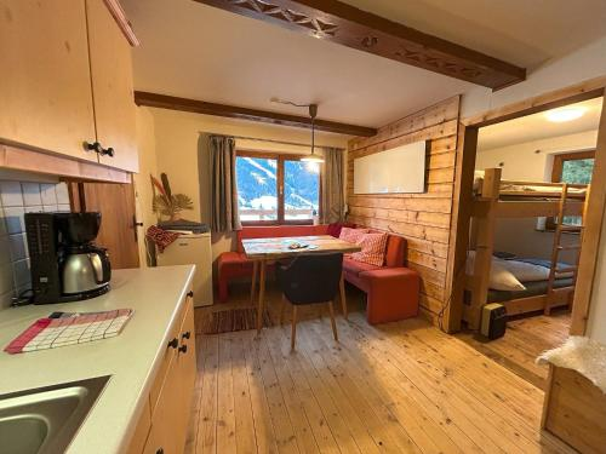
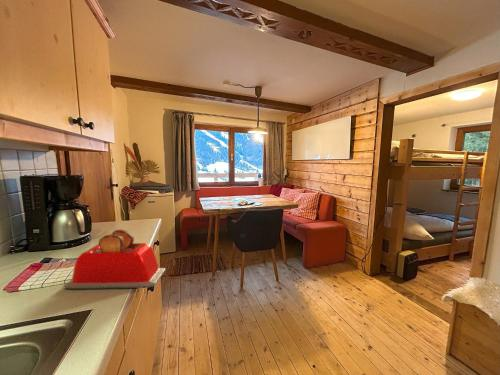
+ toaster (116, 255)
